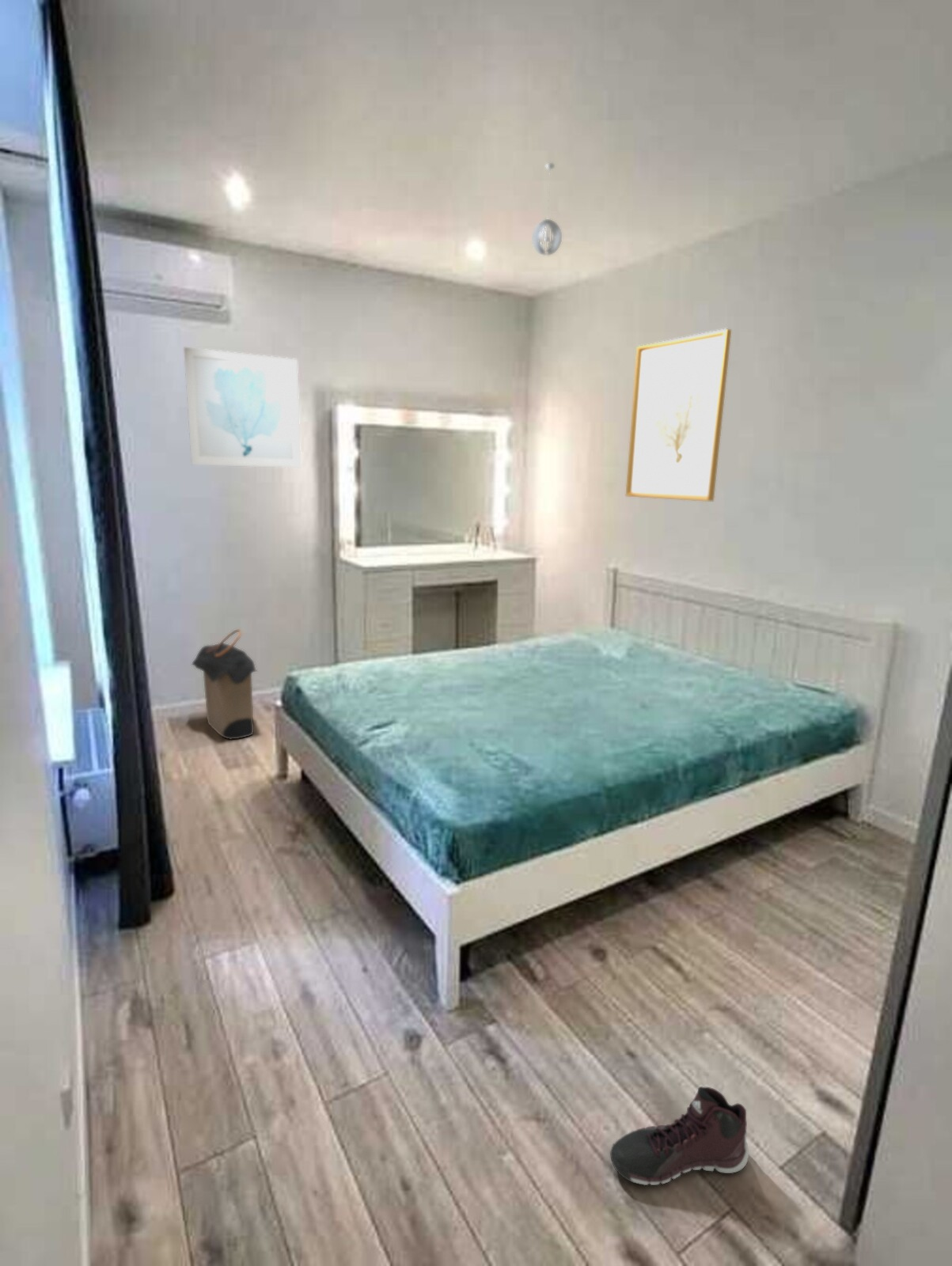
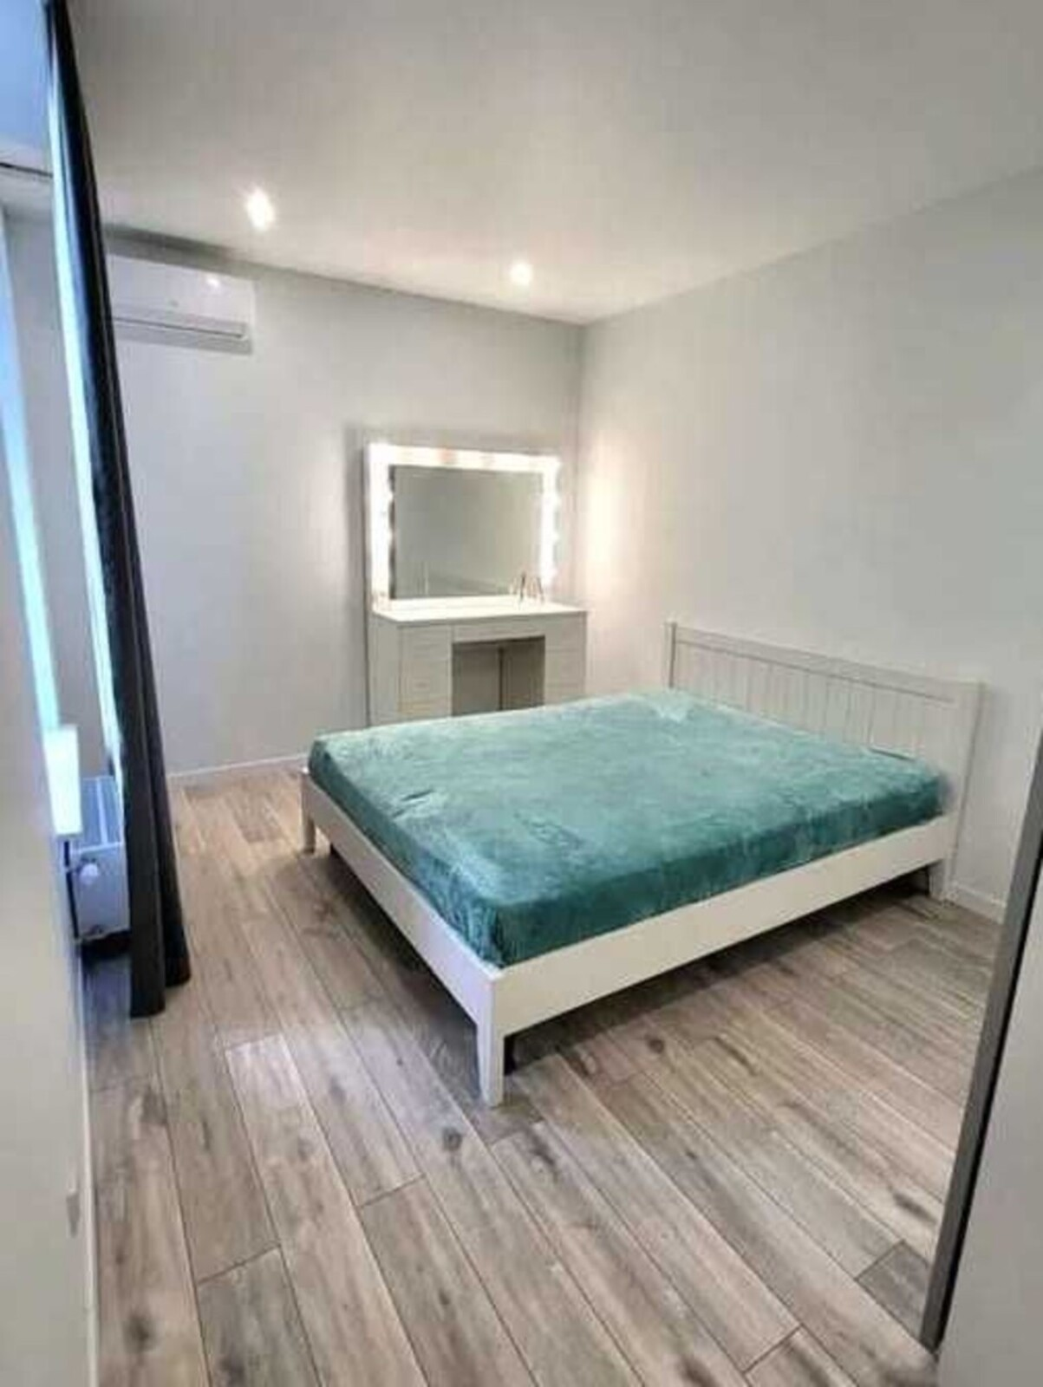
- sneaker (681, 1124)
- wall art (245, 411)
- laundry hamper (224, 678)
- pendant light (548, 209)
- wall art (673, 420)
